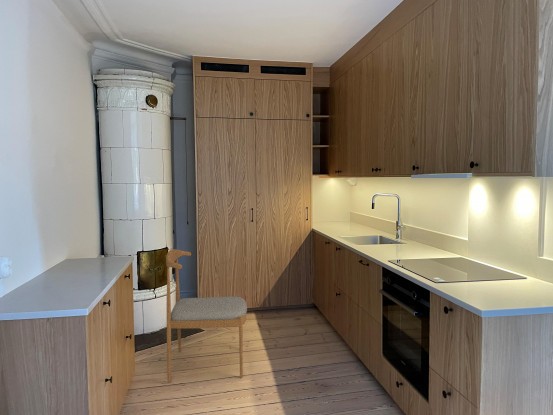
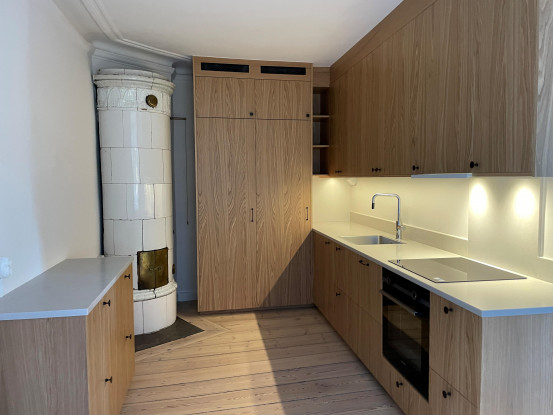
- dining chair (208, 307)
